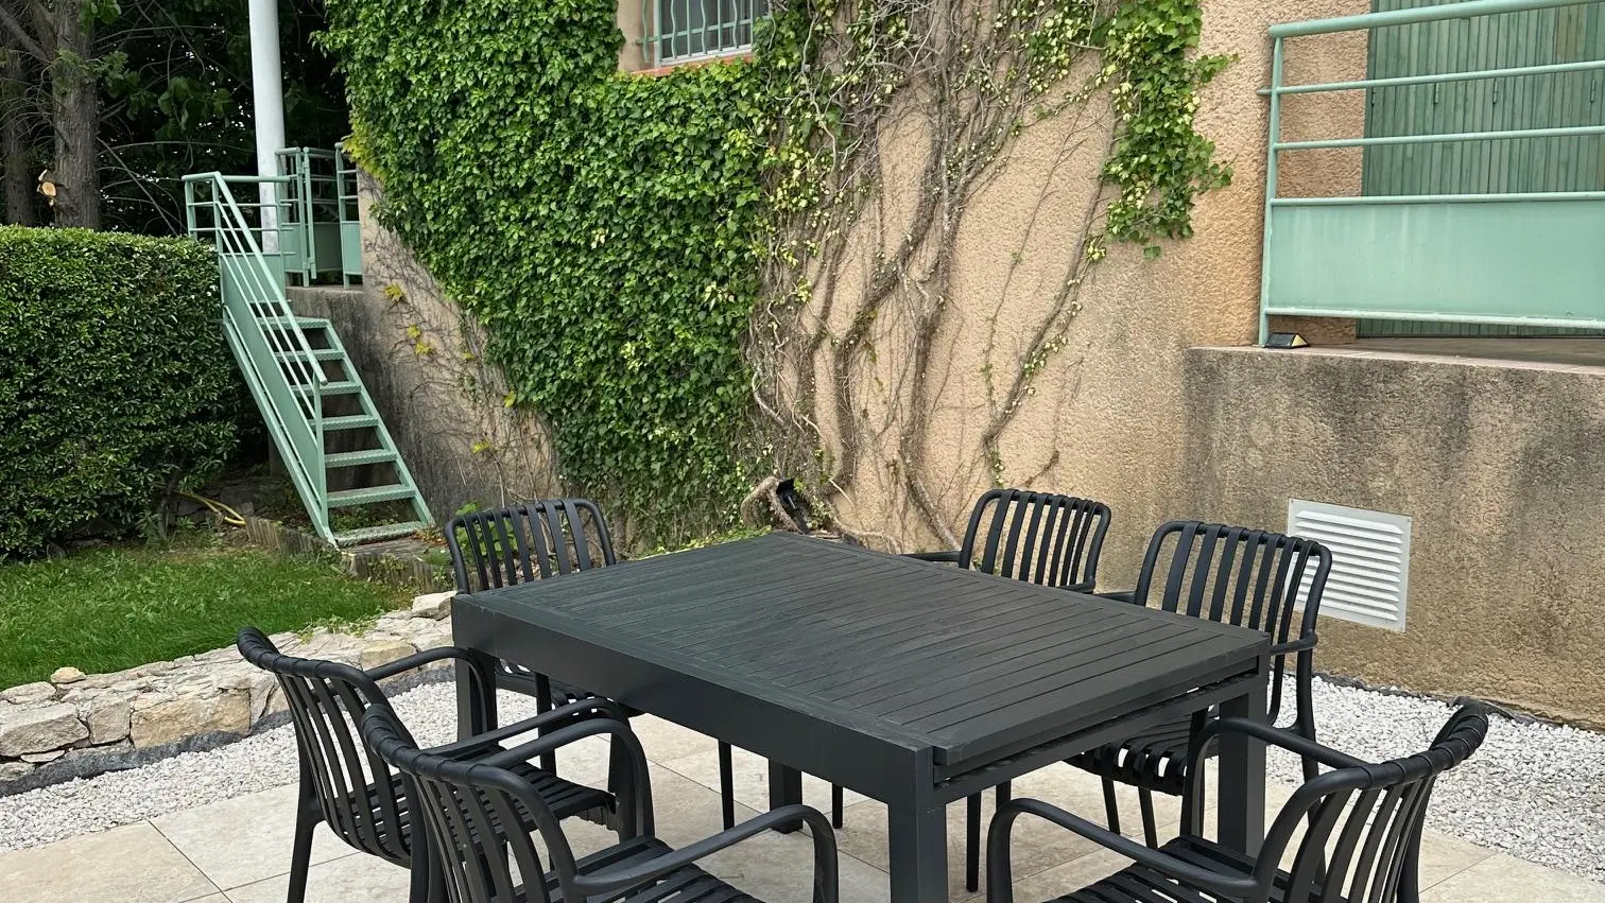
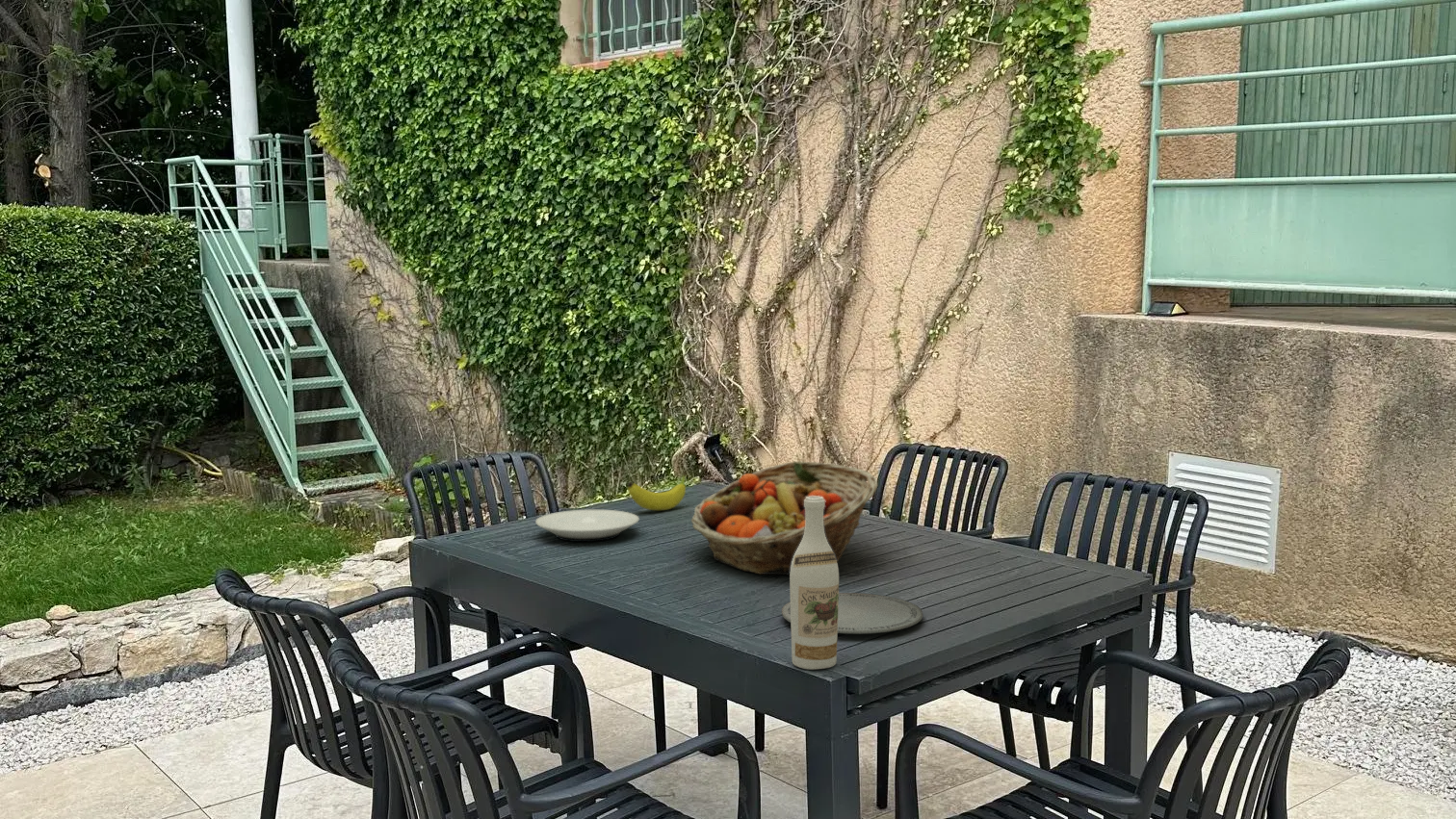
+ fruit basket (783, 515)
+ wine bottle (814, 580)
+ fruit (660, 493)
+ plate (587, 526)
+ plate (851, 614)
